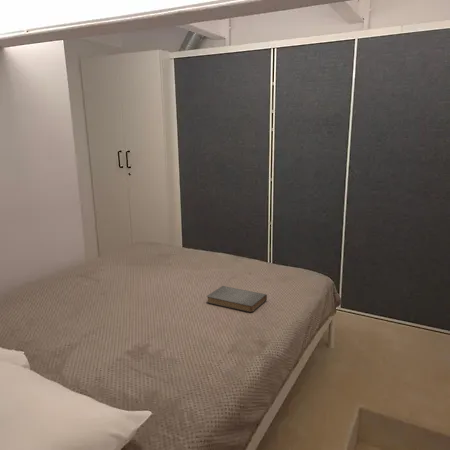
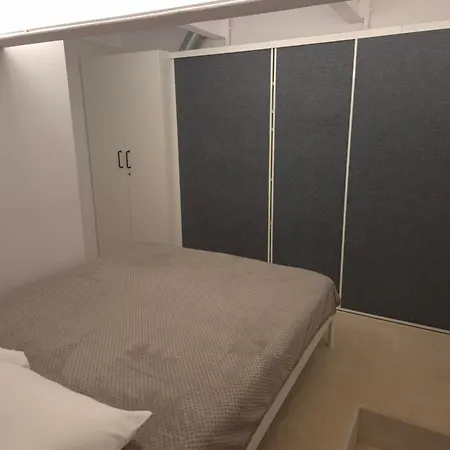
- book (236, 298)
